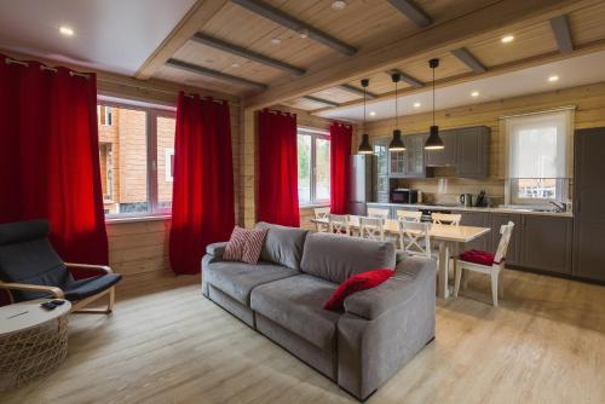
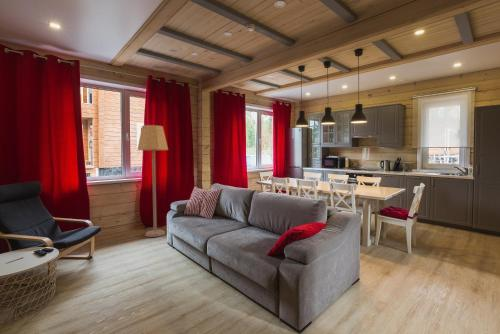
+ lamp (154, 180)
